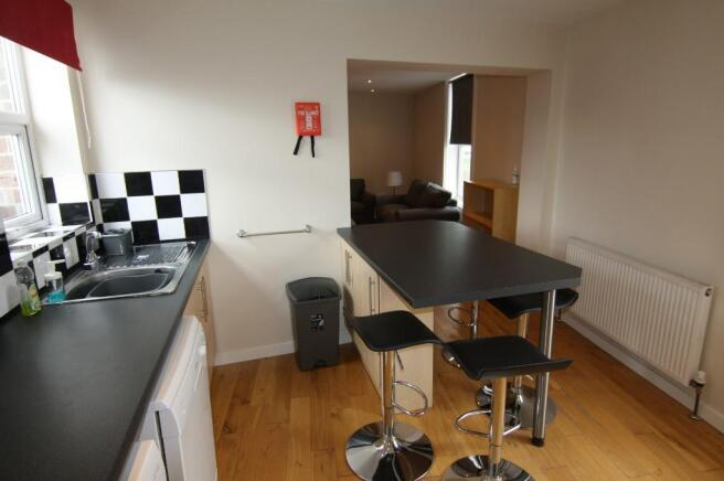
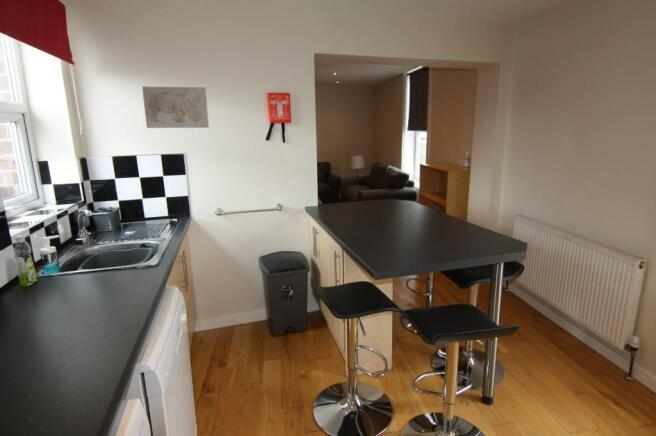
+ wall art (176, 107)
